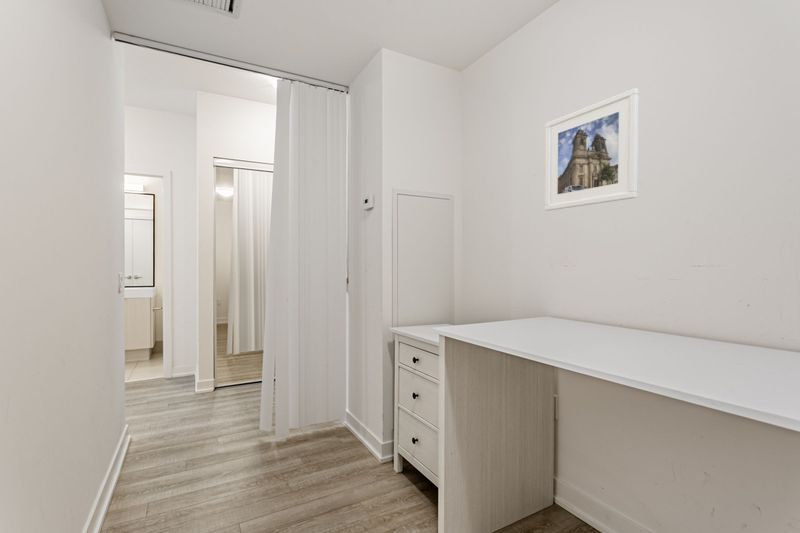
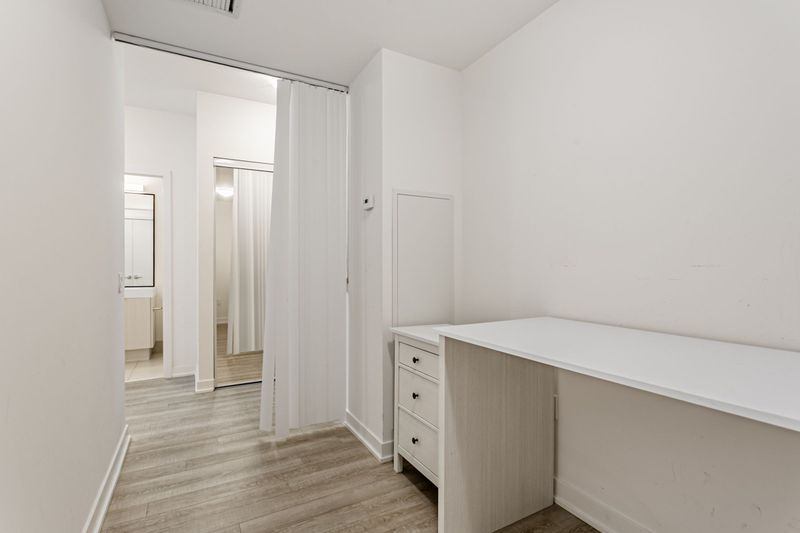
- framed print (586, 156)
